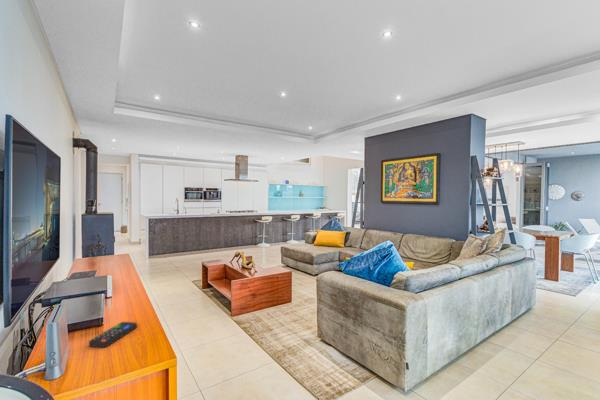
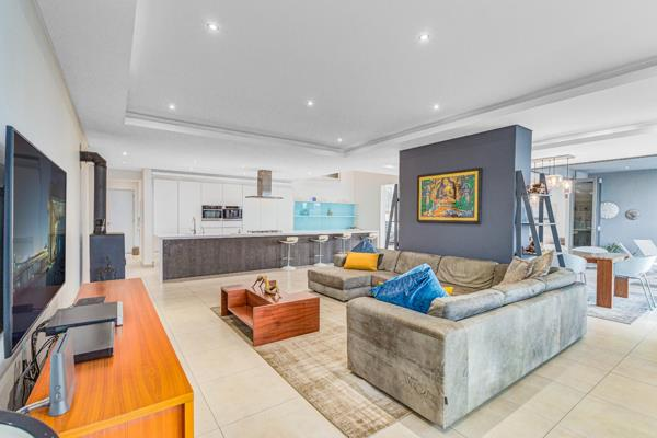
- remote control (114, 333)
